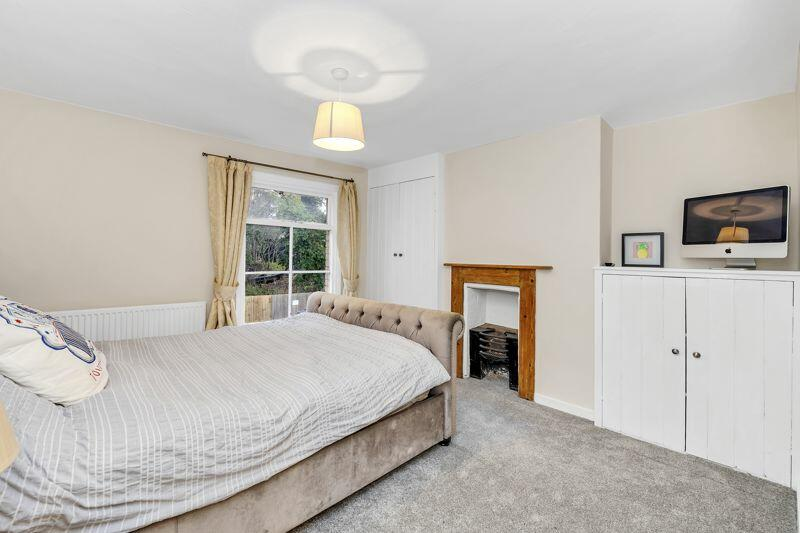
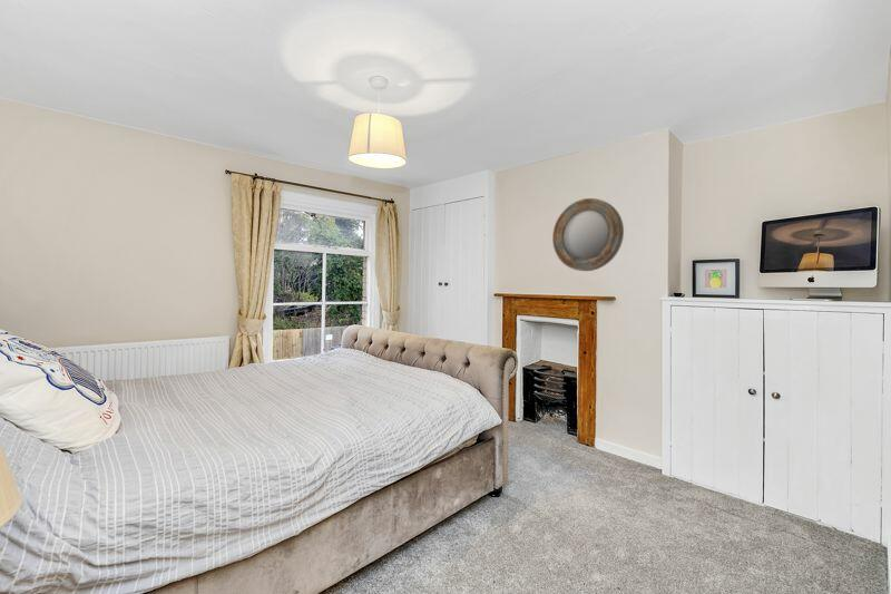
+ home mirror (585, 234)
